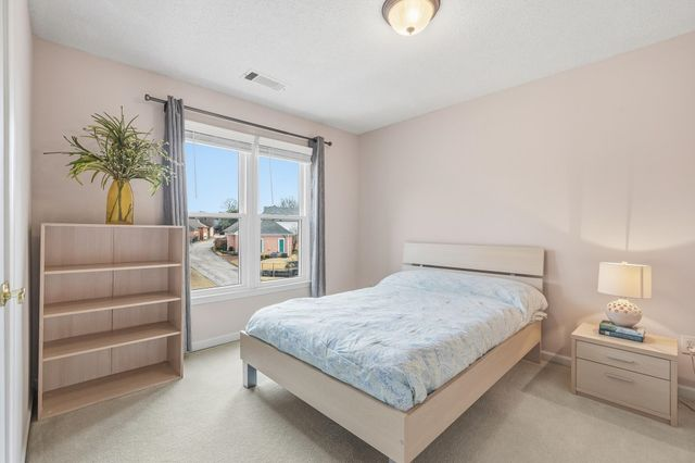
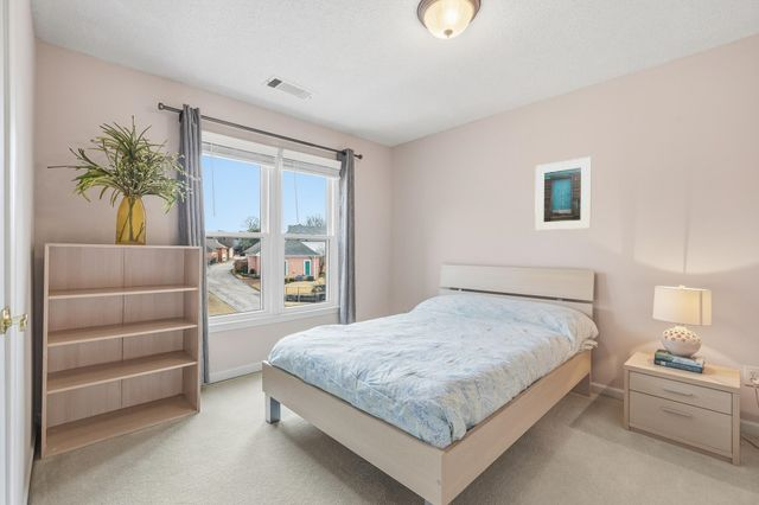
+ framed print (561, 196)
